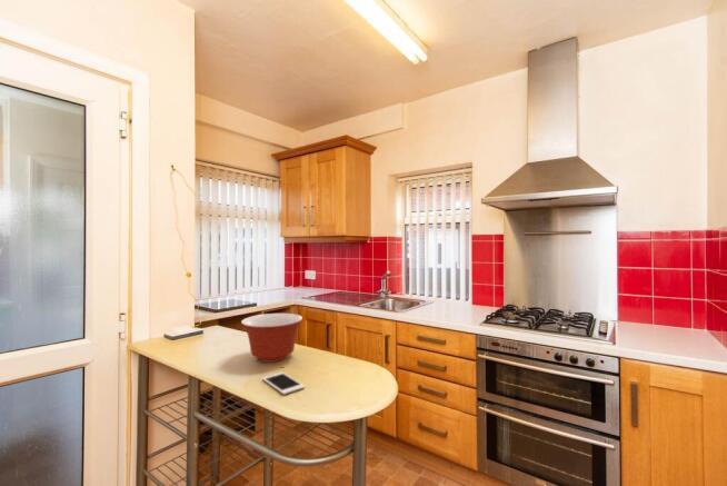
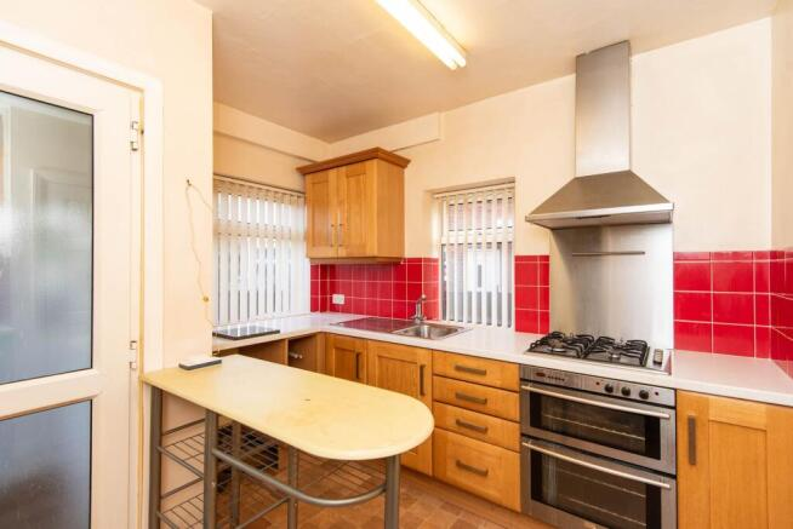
- cell phone (282, 383)
- mixing bowl (272, 338)
